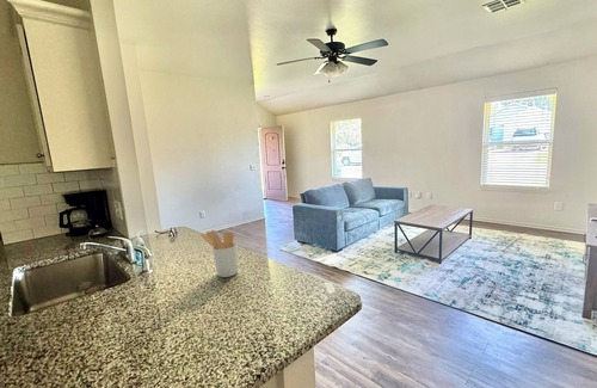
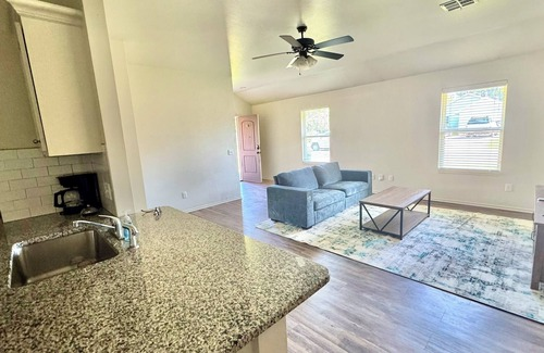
- utensil holder (220, 252)
